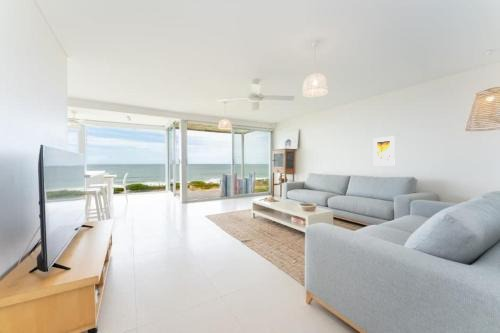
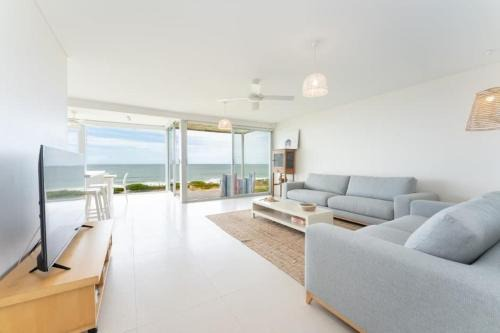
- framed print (383, 151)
